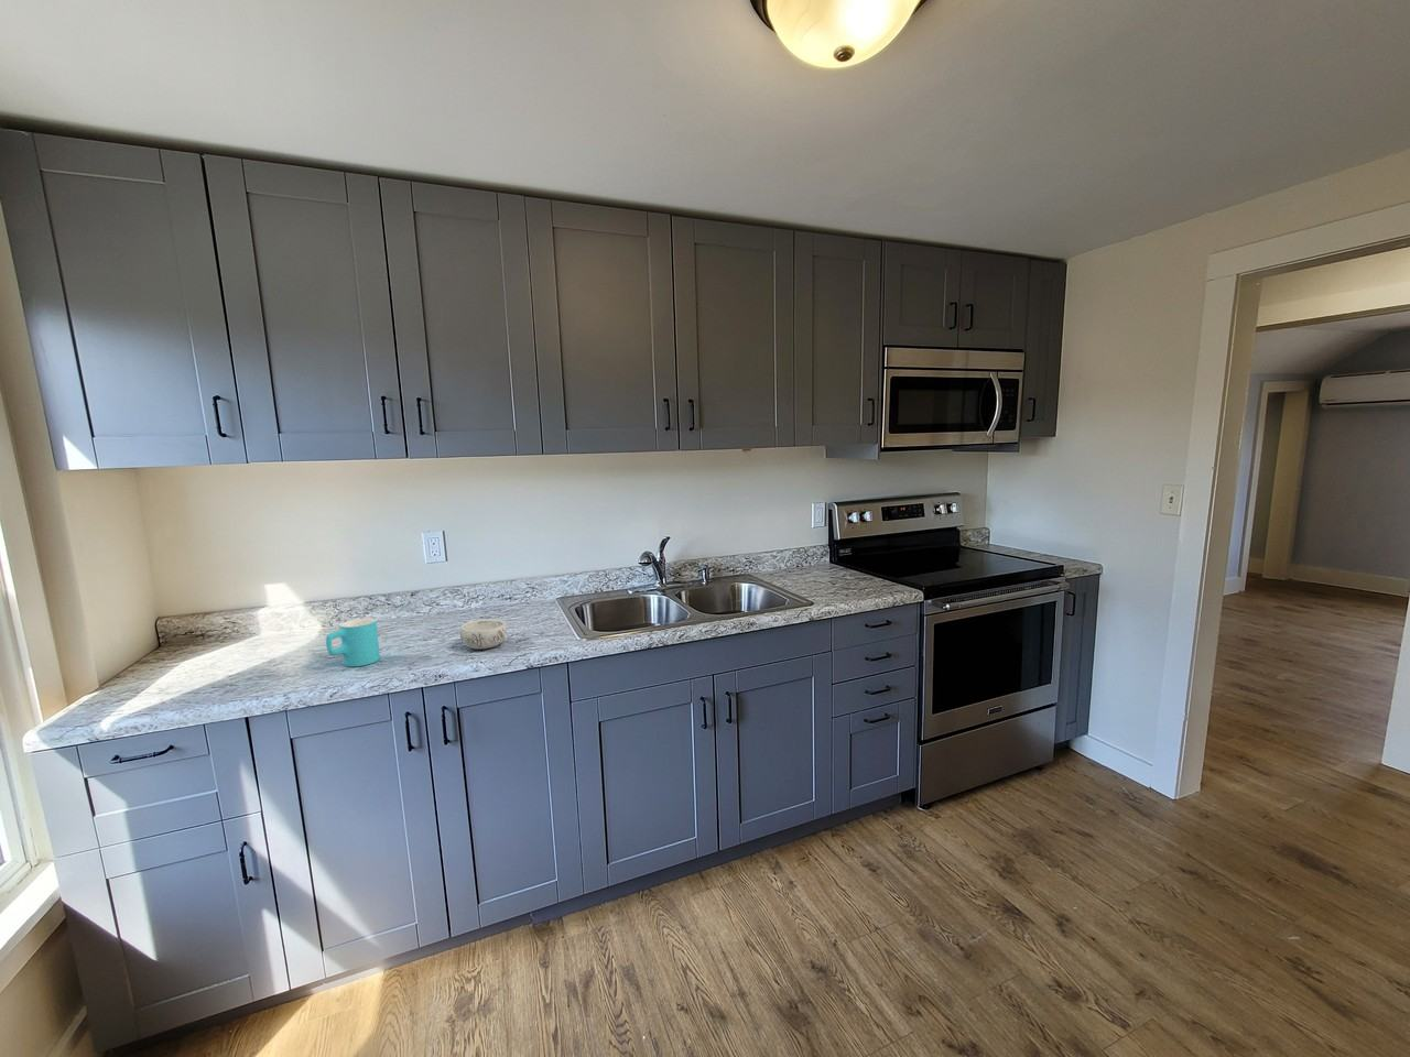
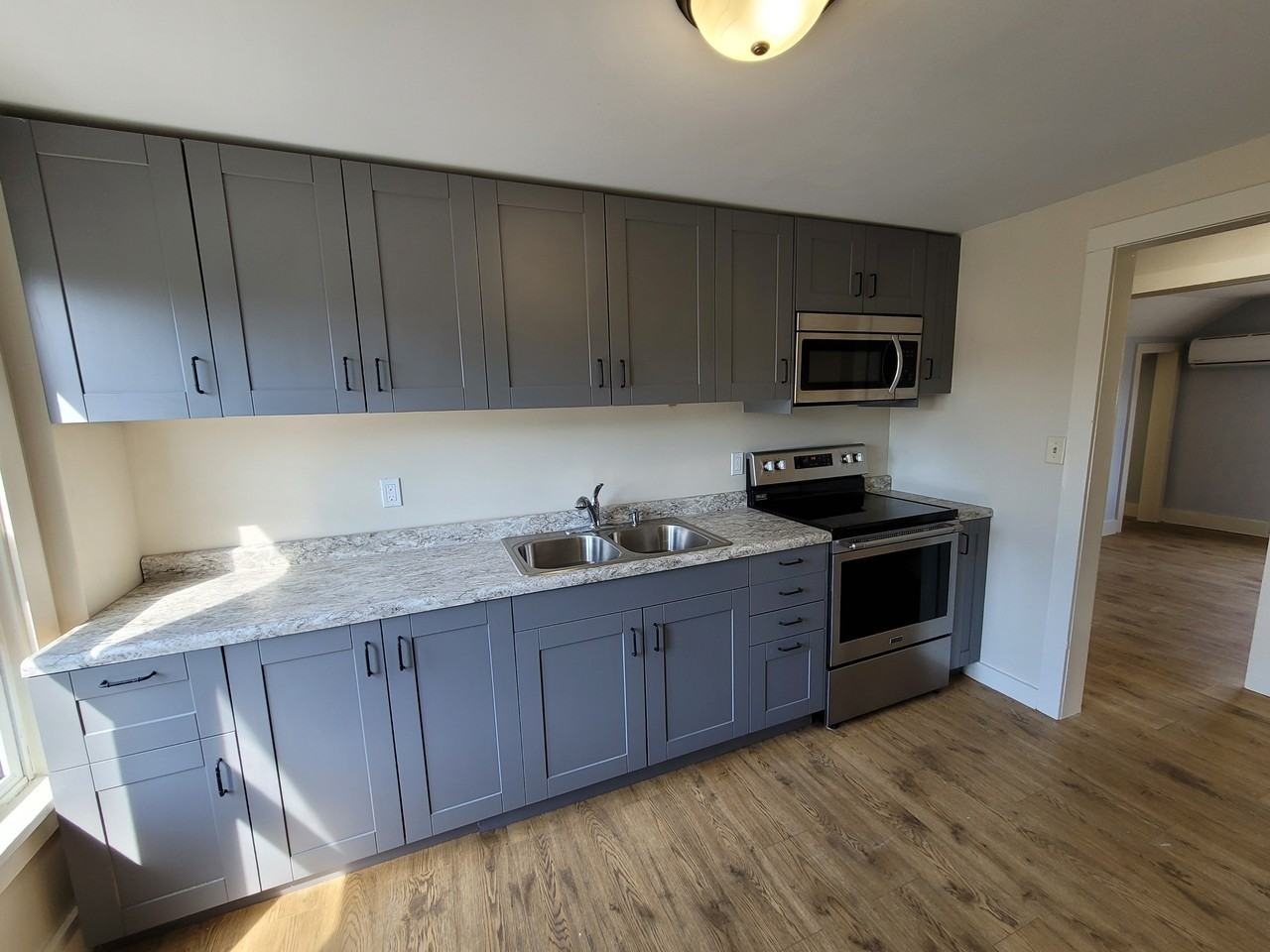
- cup (353, 643)
- decorative bowl (486, 634)
